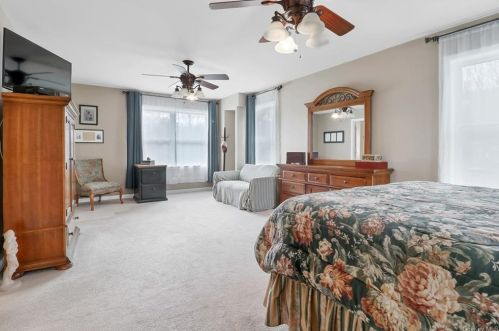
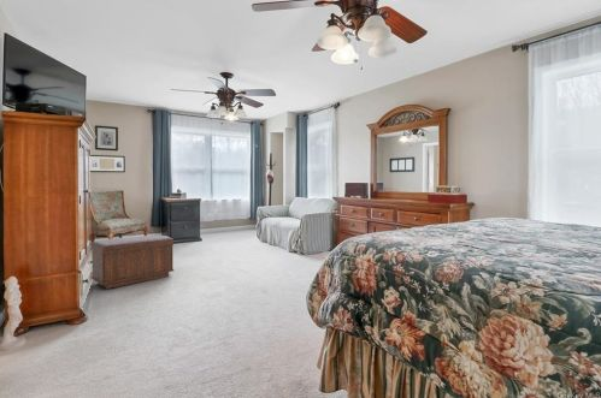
+ bench (134, 259)
